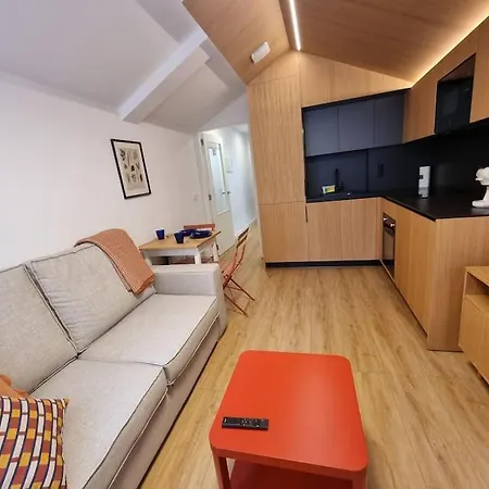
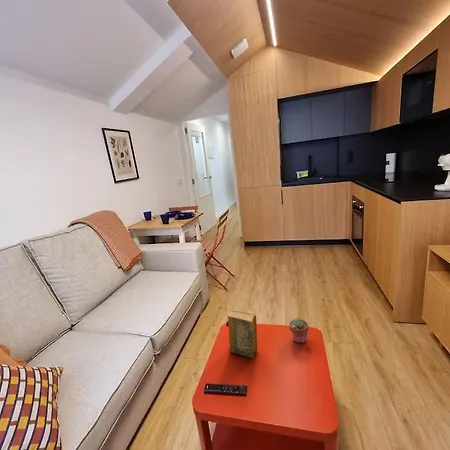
+ potted succulent (299, 328)
+ hardback book (242, 332)
